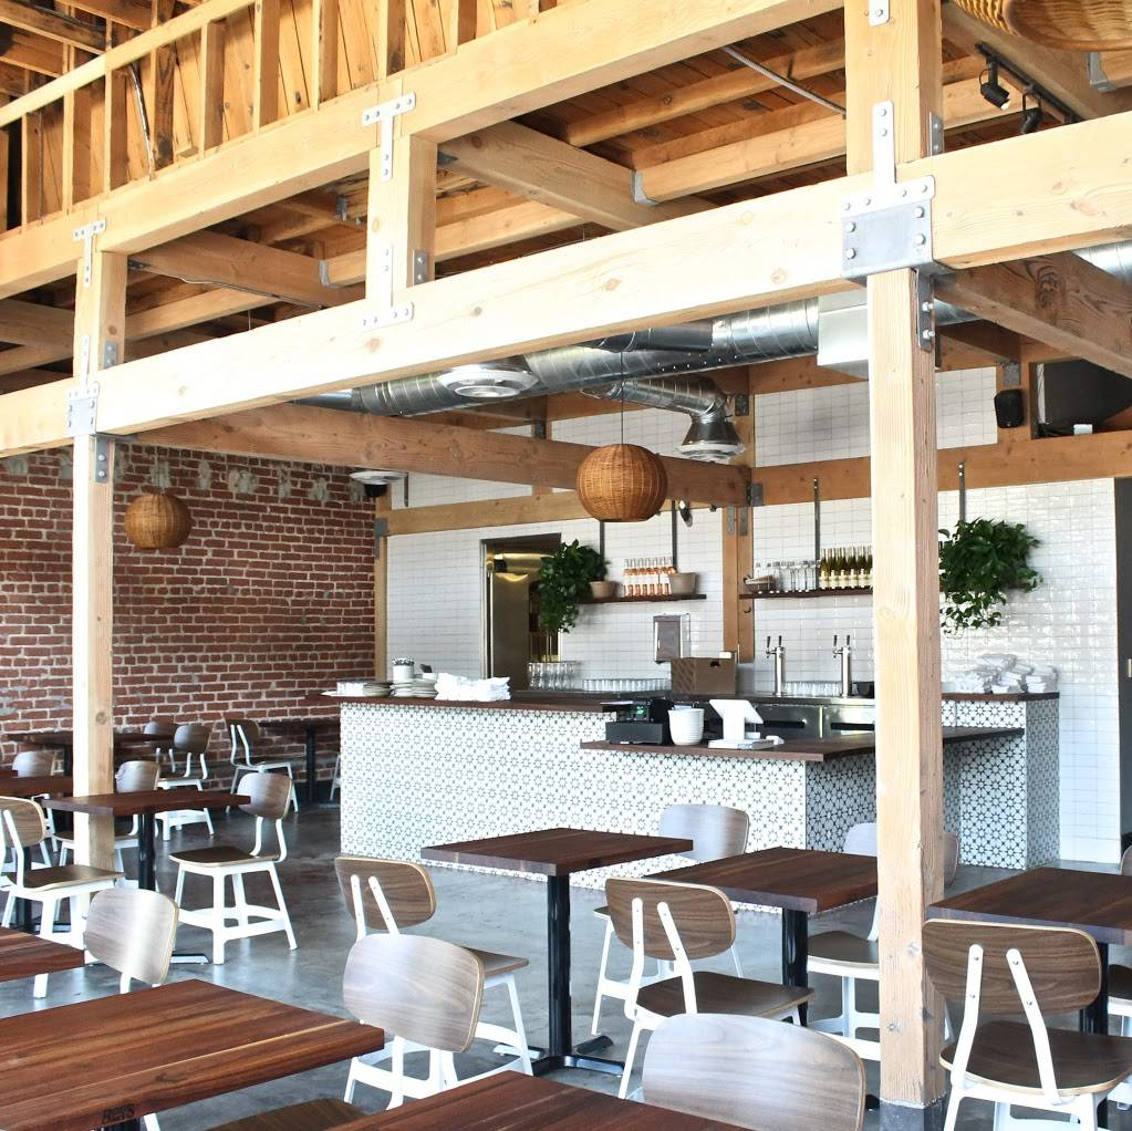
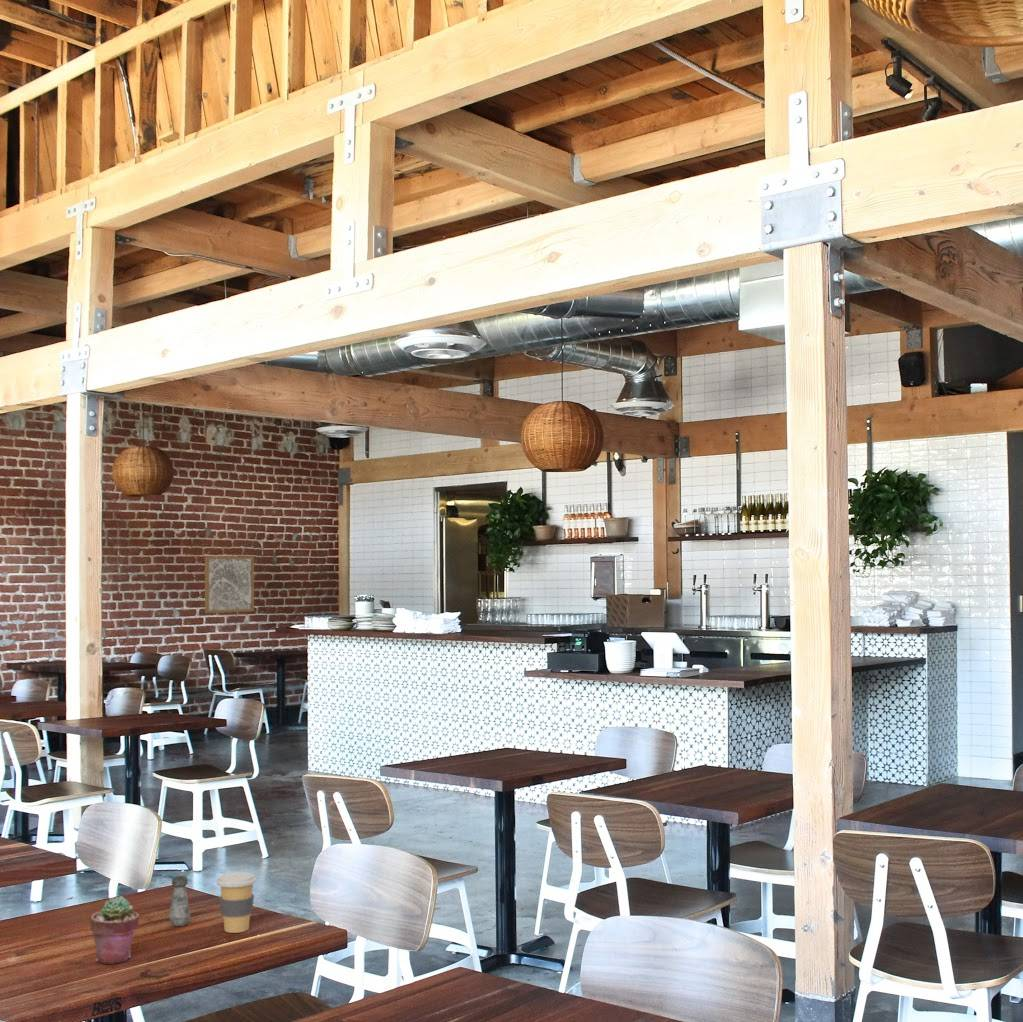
+ wall art (229, 584)
+ salt shaker (179, 900)
+ coffee cup (236, 902)
+ potted succulent (114, 928)
